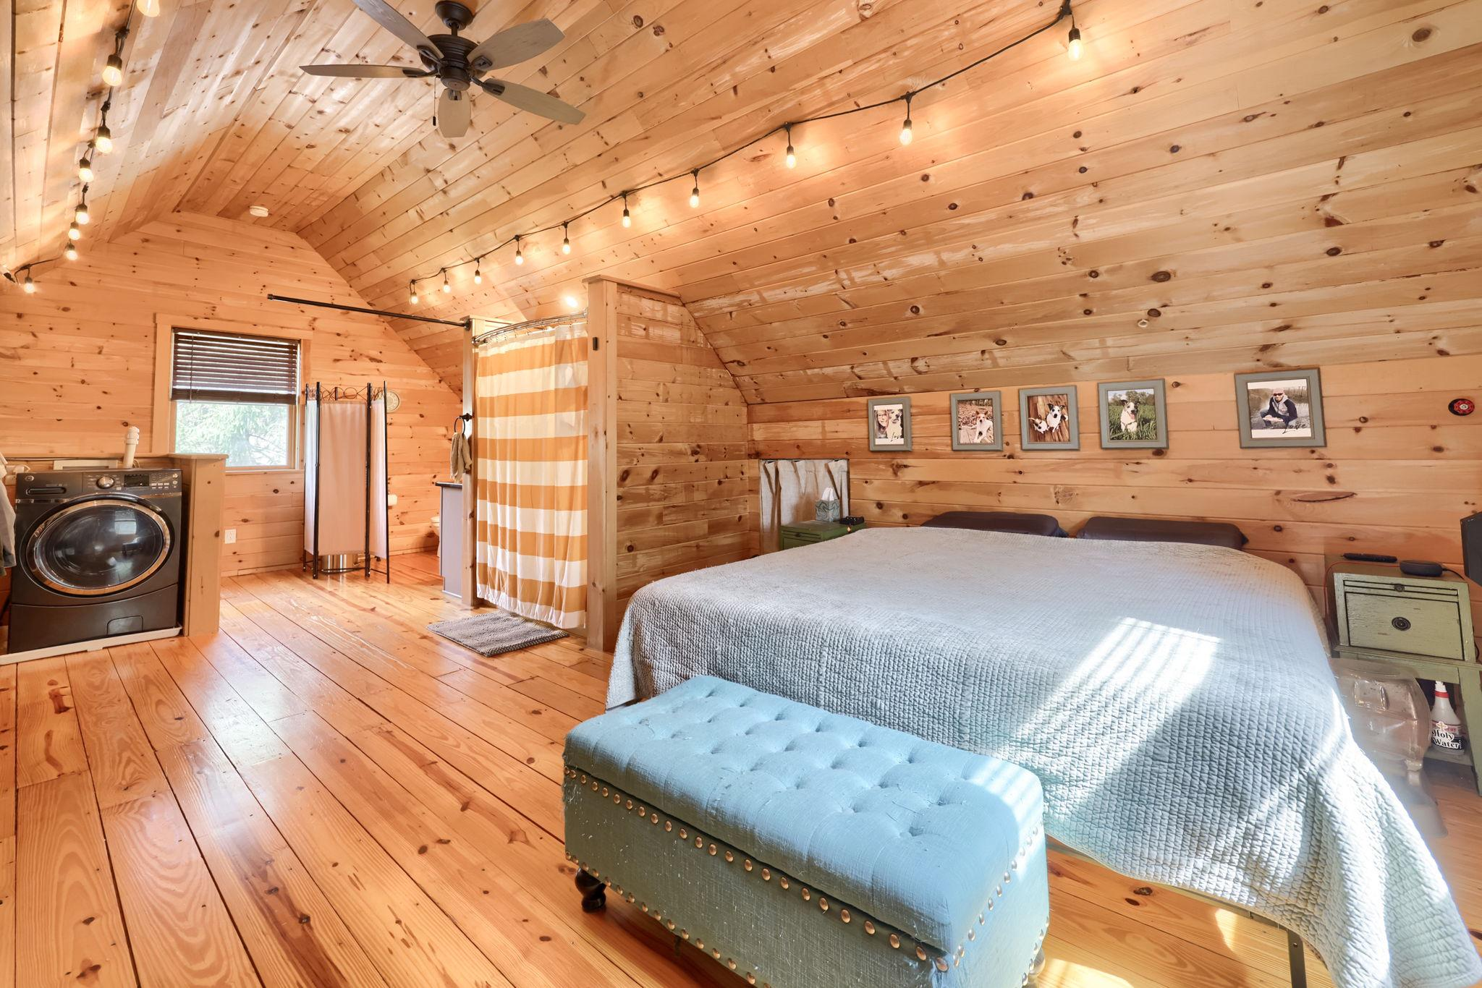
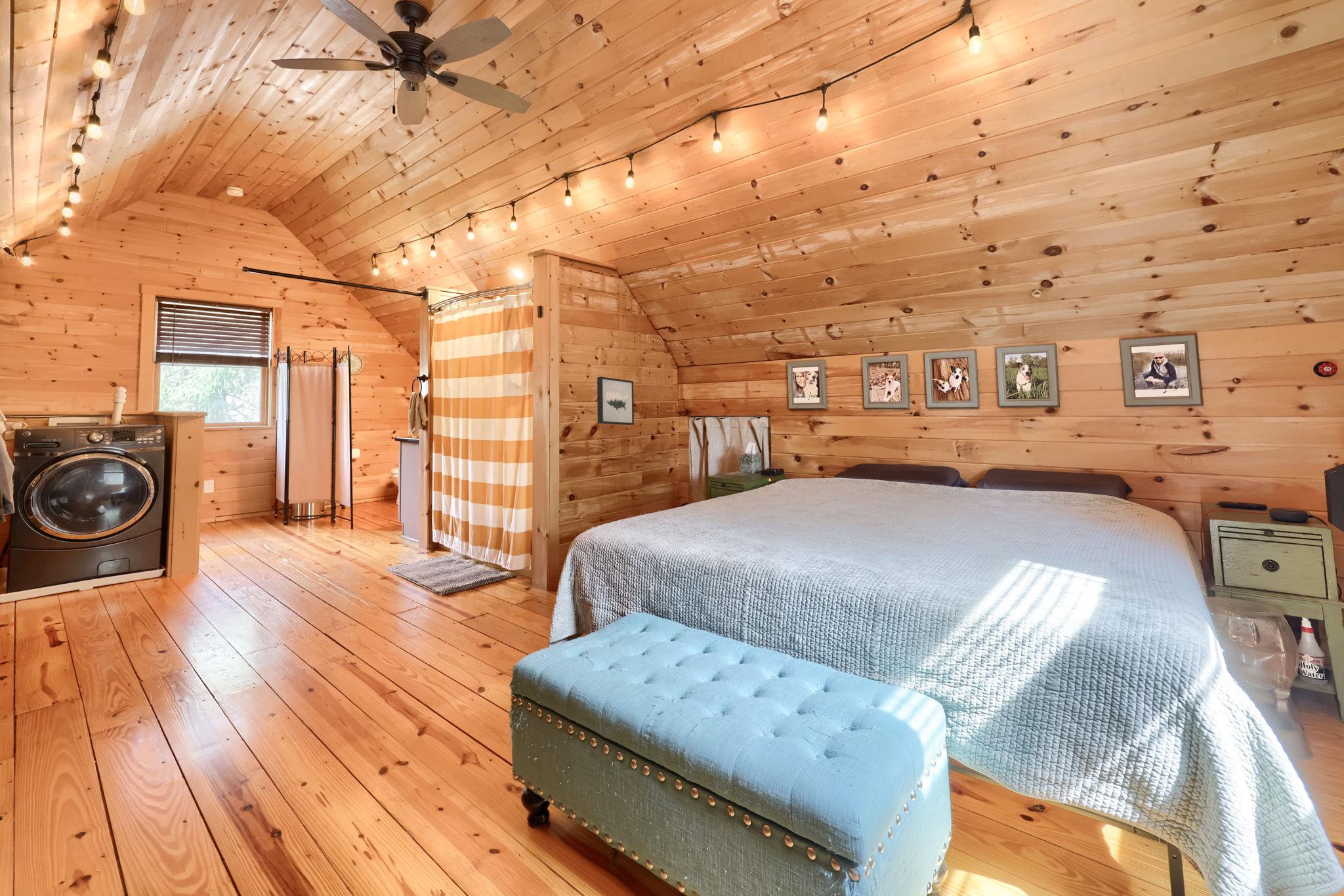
+ wall art (616, 401)
